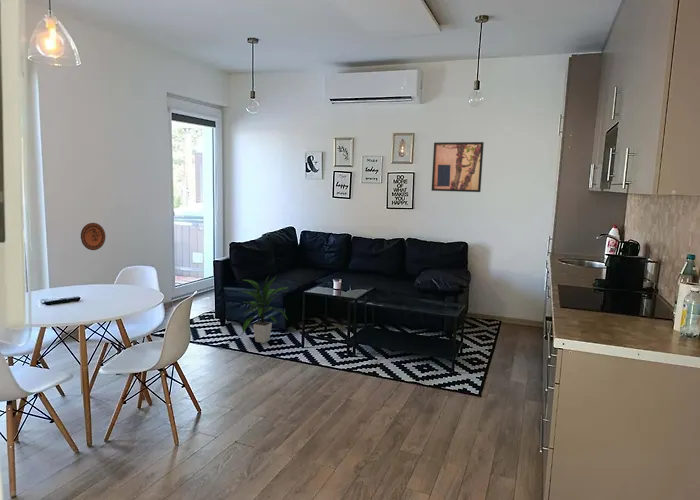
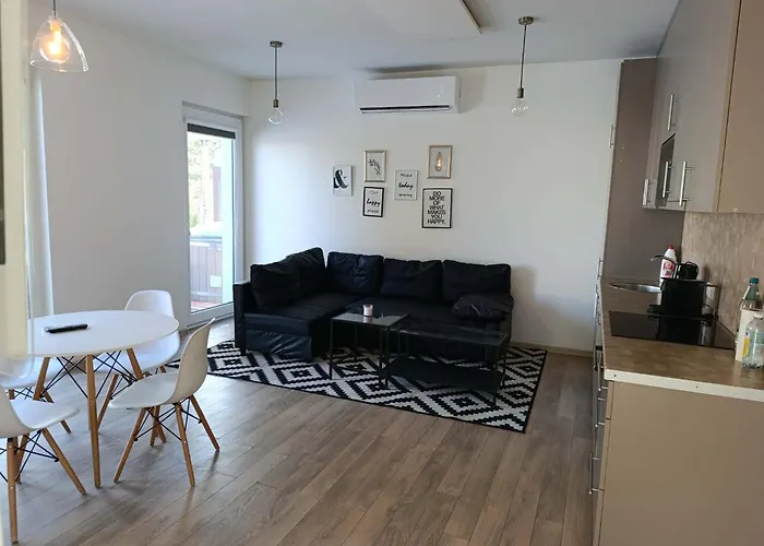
- wall art (457, 167)
- decorative plate (93, 236)
- indoor plant (260, 308)
